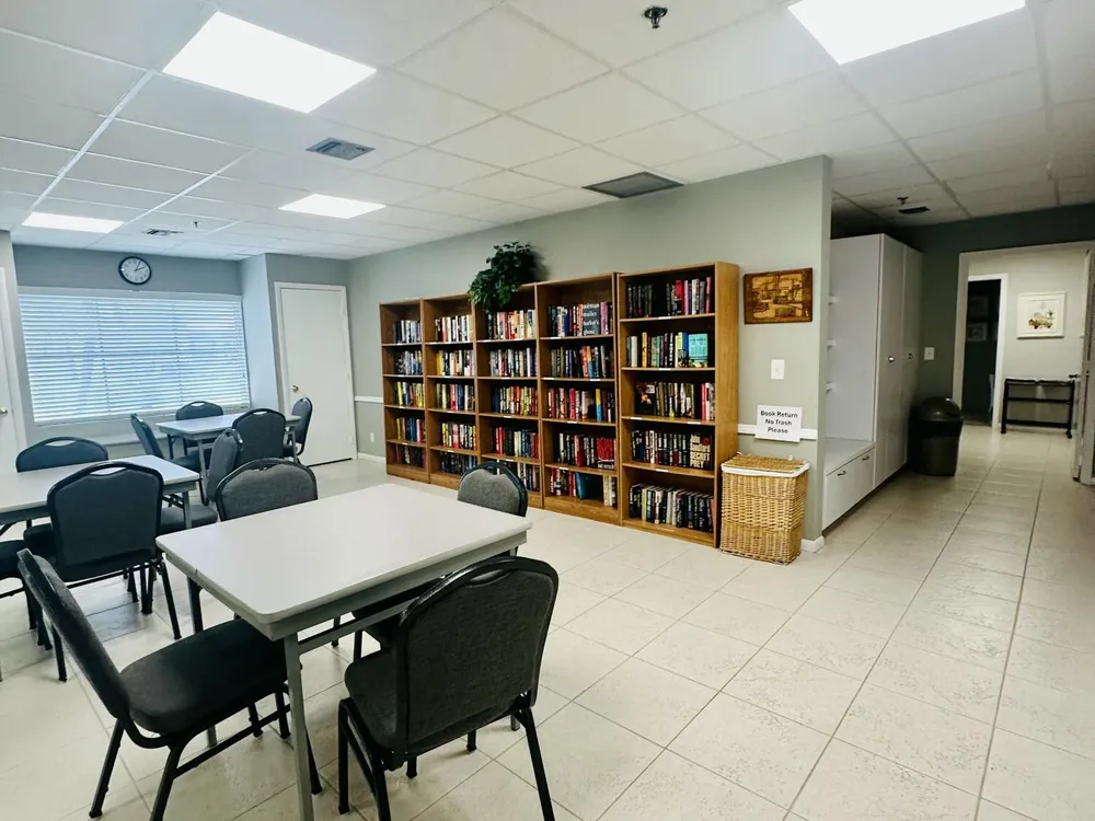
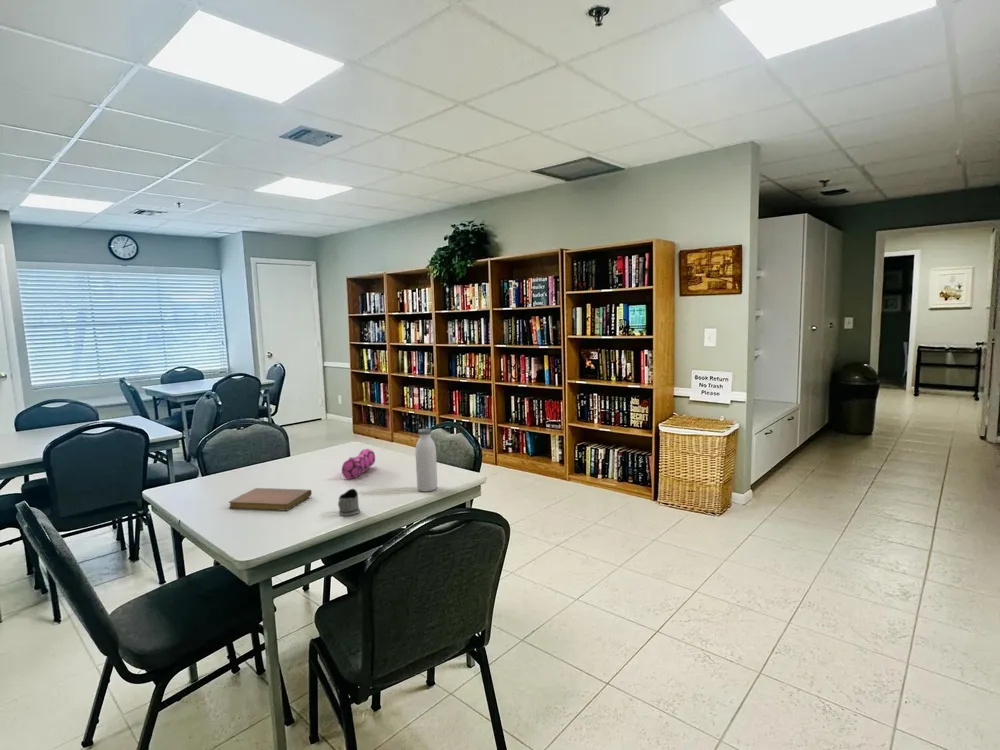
+ notebook (271, 498)
+ tea glass holder (346, 503)
+ pencil case (359, 462)
+ water bottle (426, 459)
